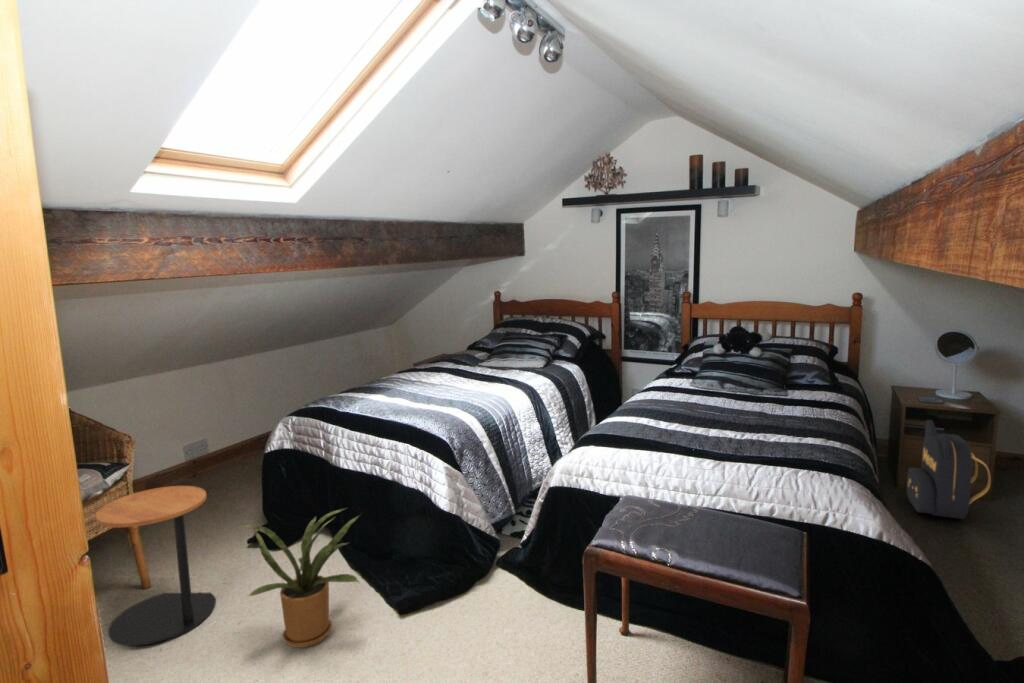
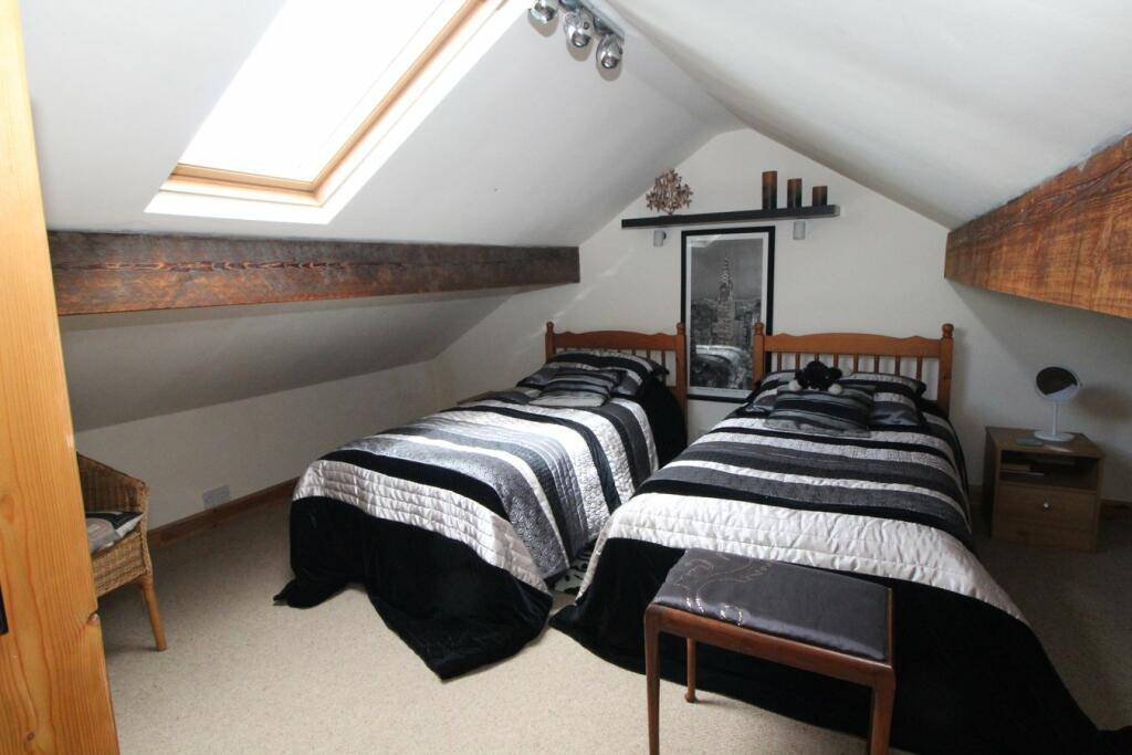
- side table (177, 560)
- backpack (947, 469)
- house plant (307, 569)
